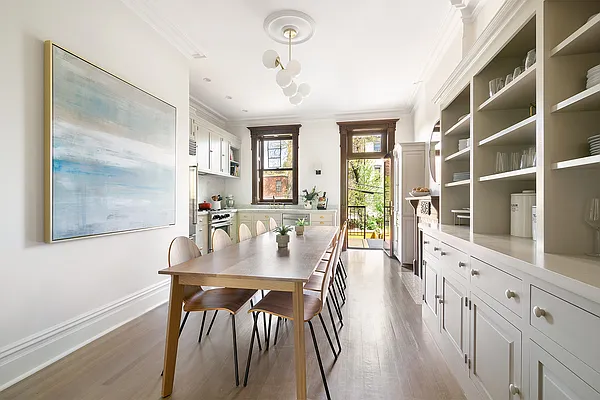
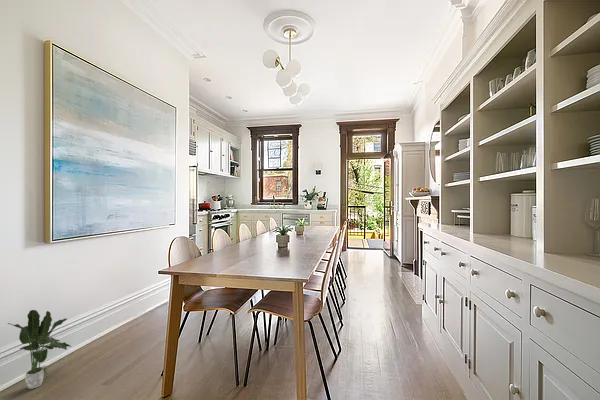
+ potted plant (39, 347)
